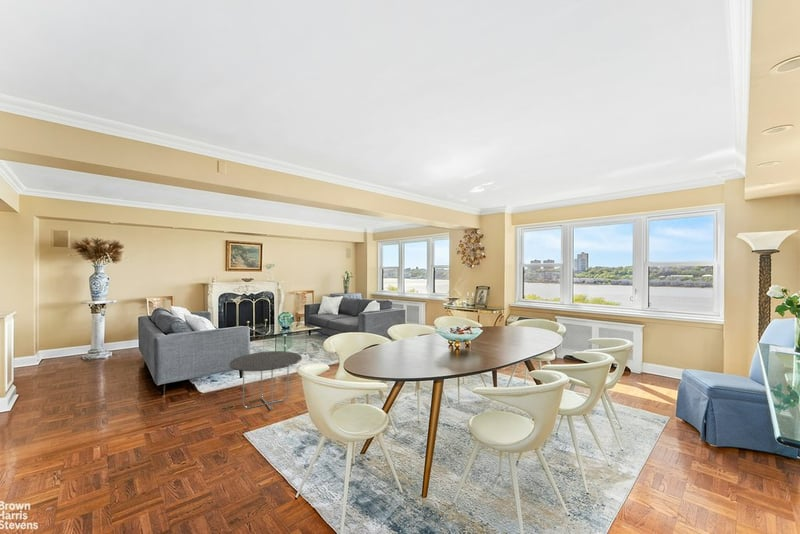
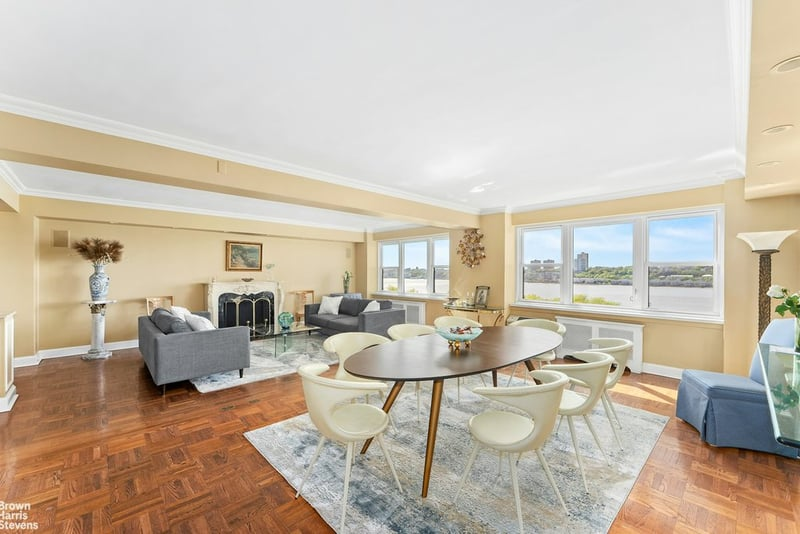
- side table (271, 381)
